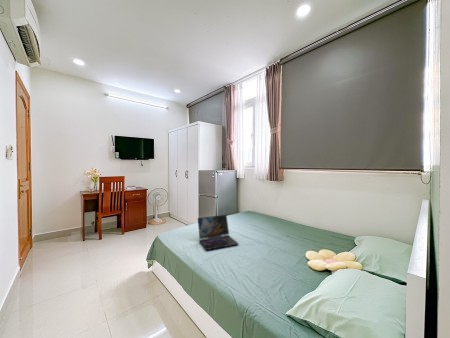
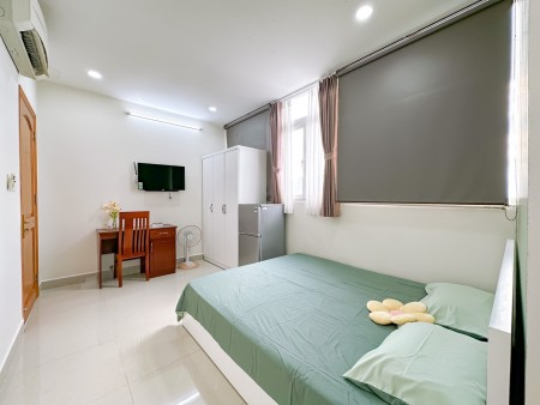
- laptop (217, 231)
